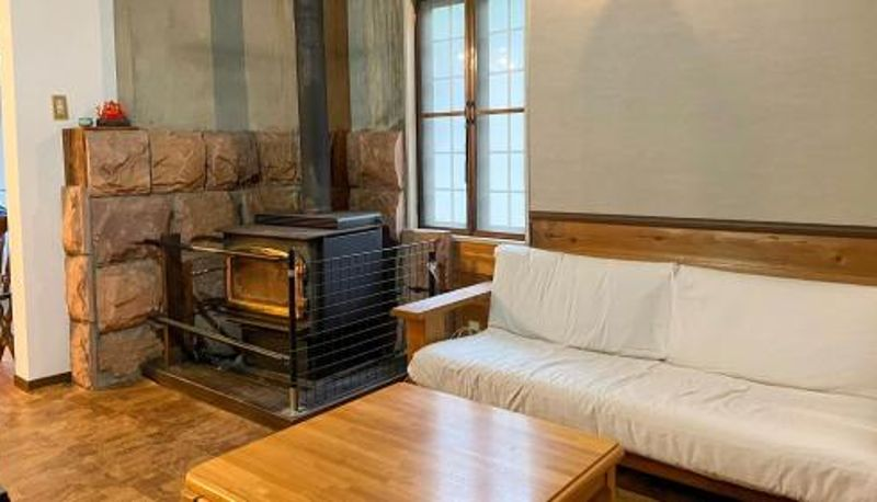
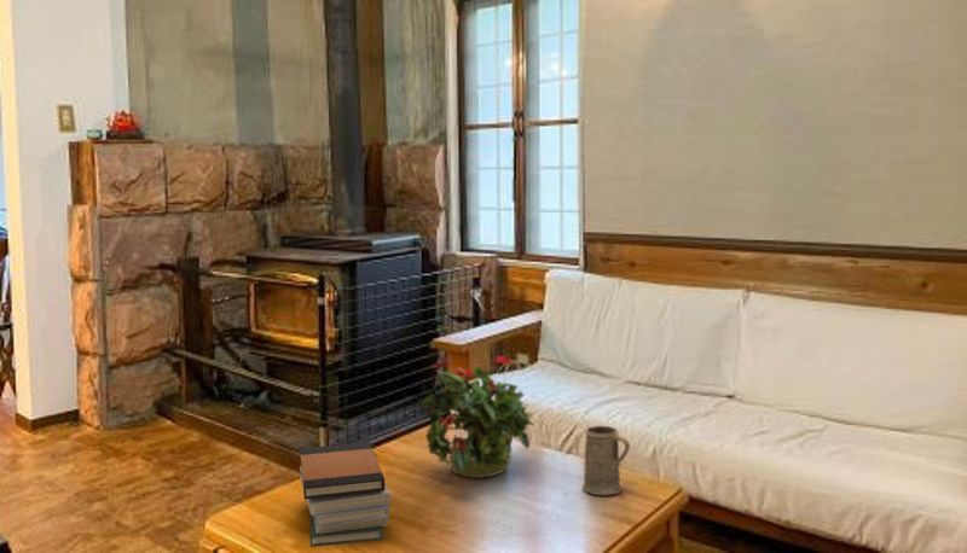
+ mug (604, 459)
+ potted plant (482, 415)
+ book stack (342, 491)
